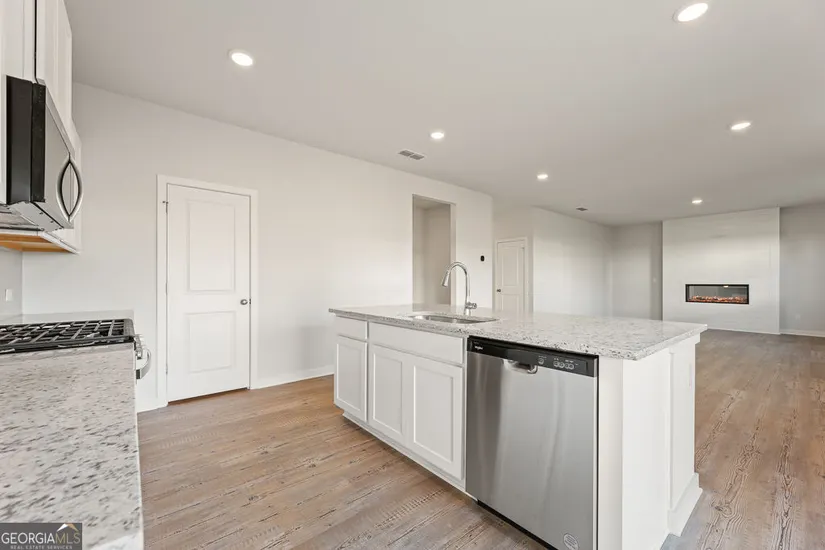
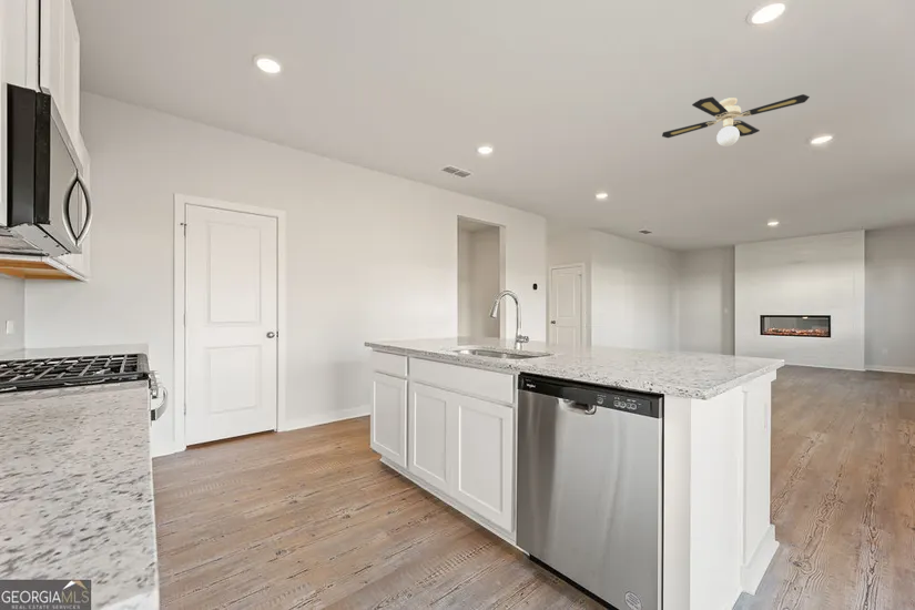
+ ceiling fan (728, 123)
